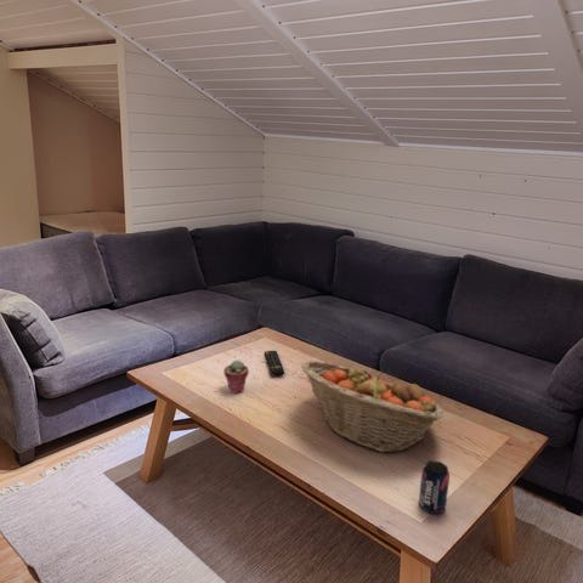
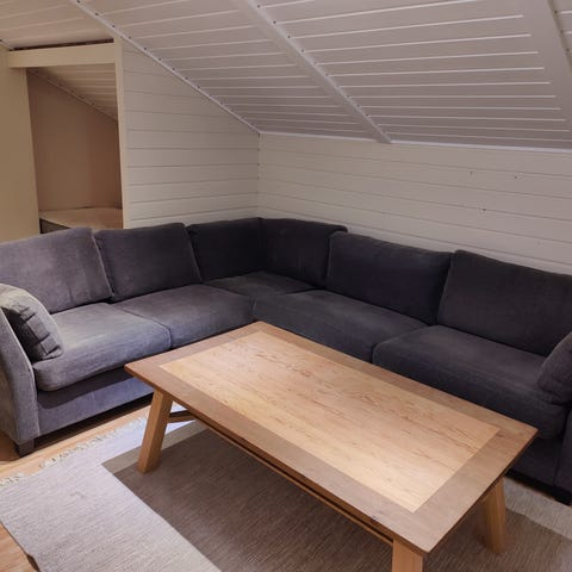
- beverage can (434, 486)
- potted succulent (236, 374)
- fruit basket (368, 397)
- remote control (273, 362)
